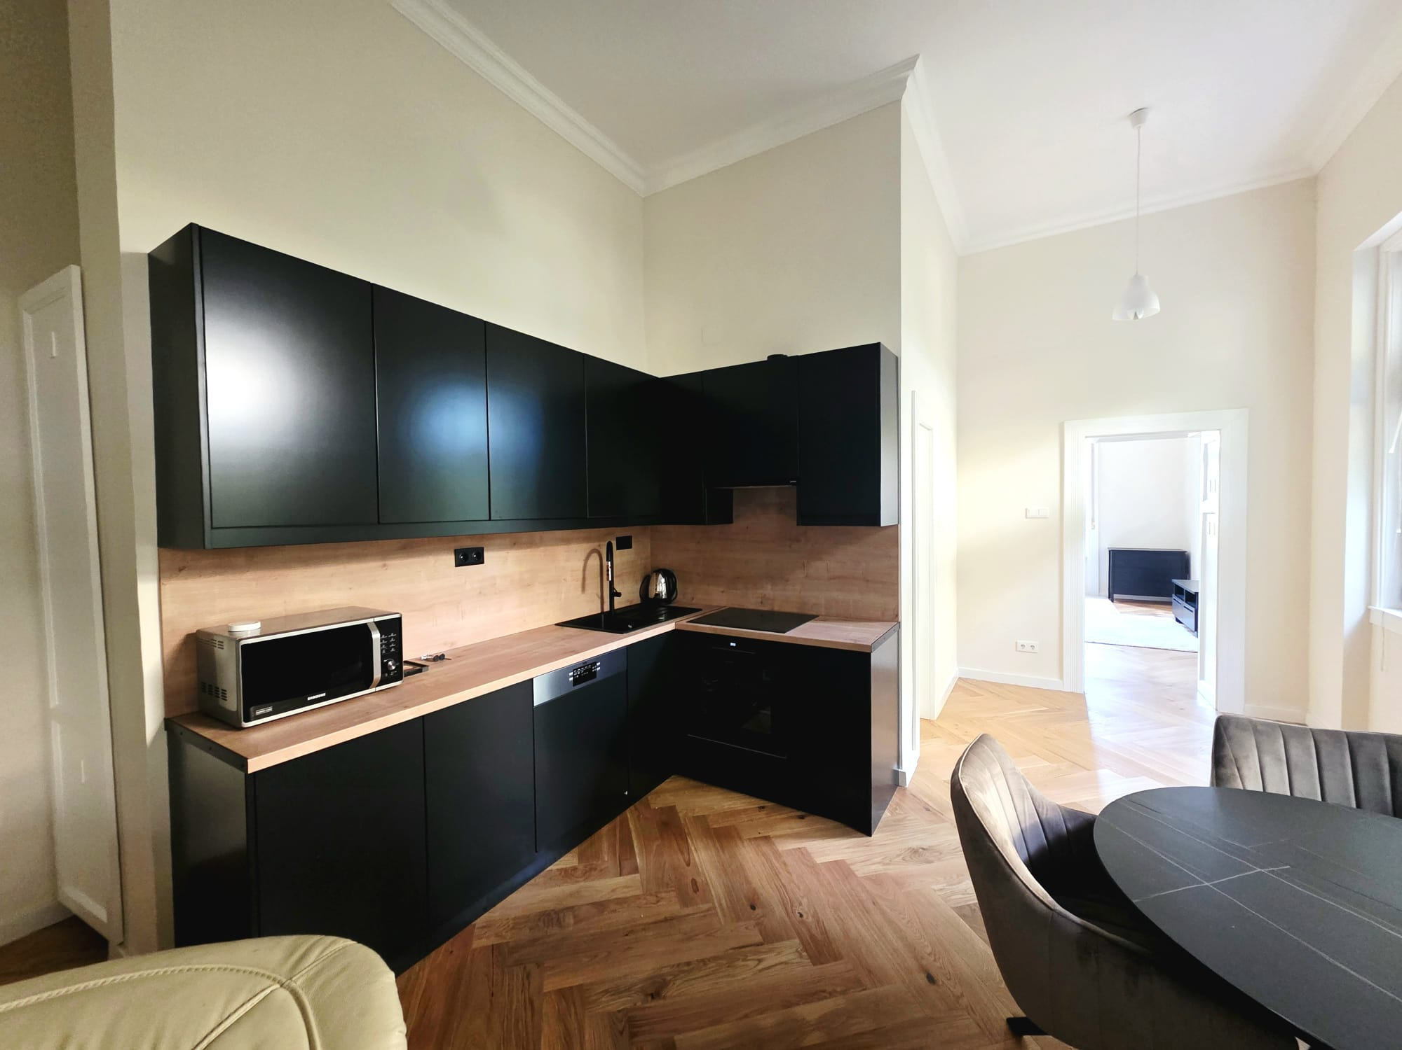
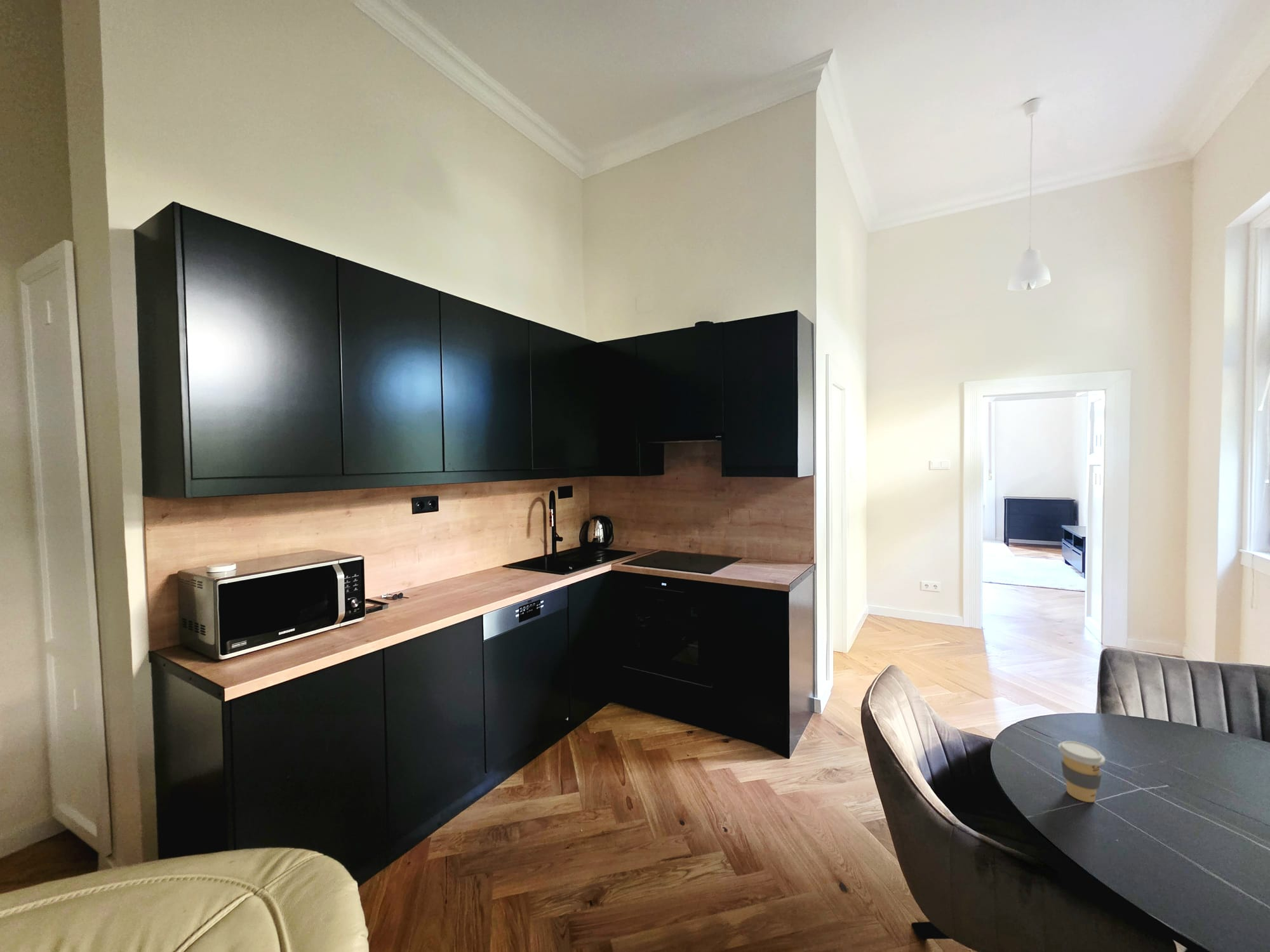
+ coffee cup (1080, 772)
